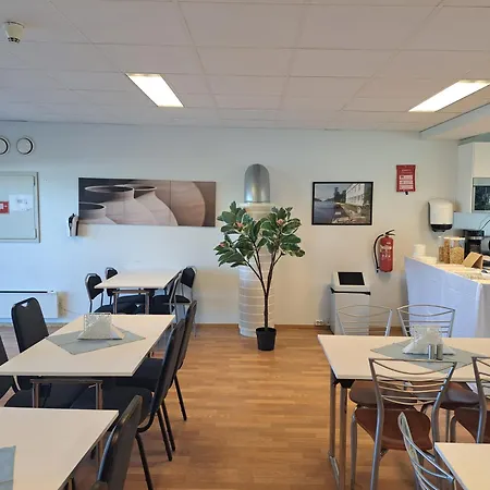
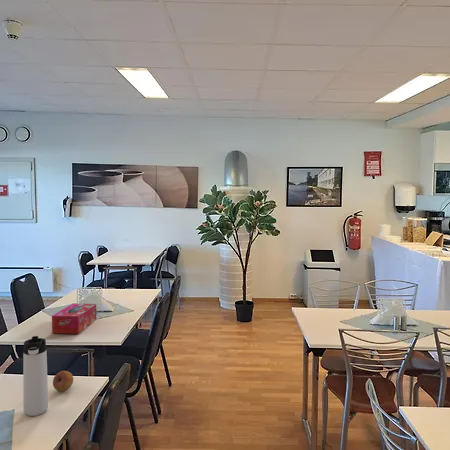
+ tissue box (75, 317)
+ fruit (63, 380)
+ thermos bottle (34, 376)
